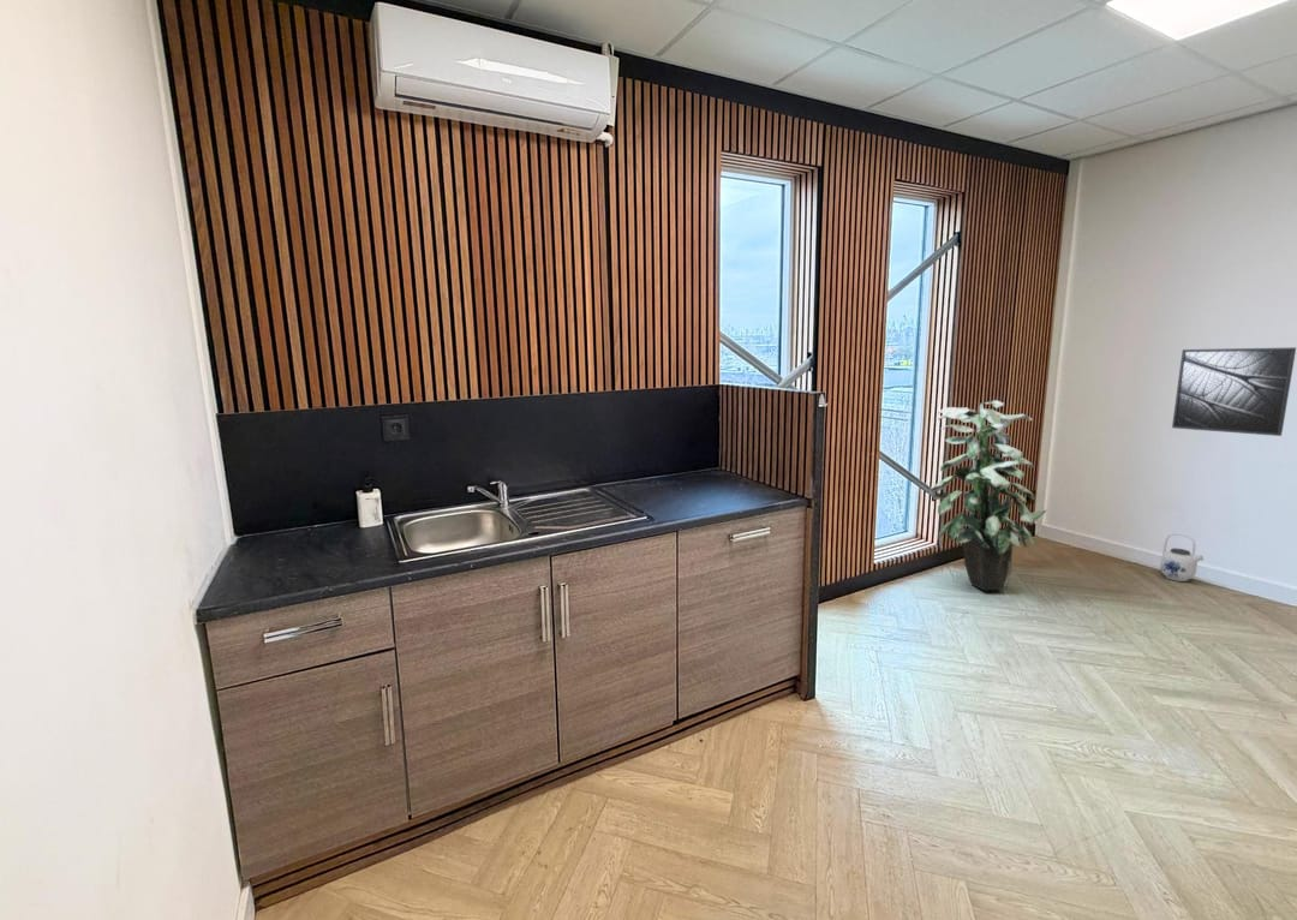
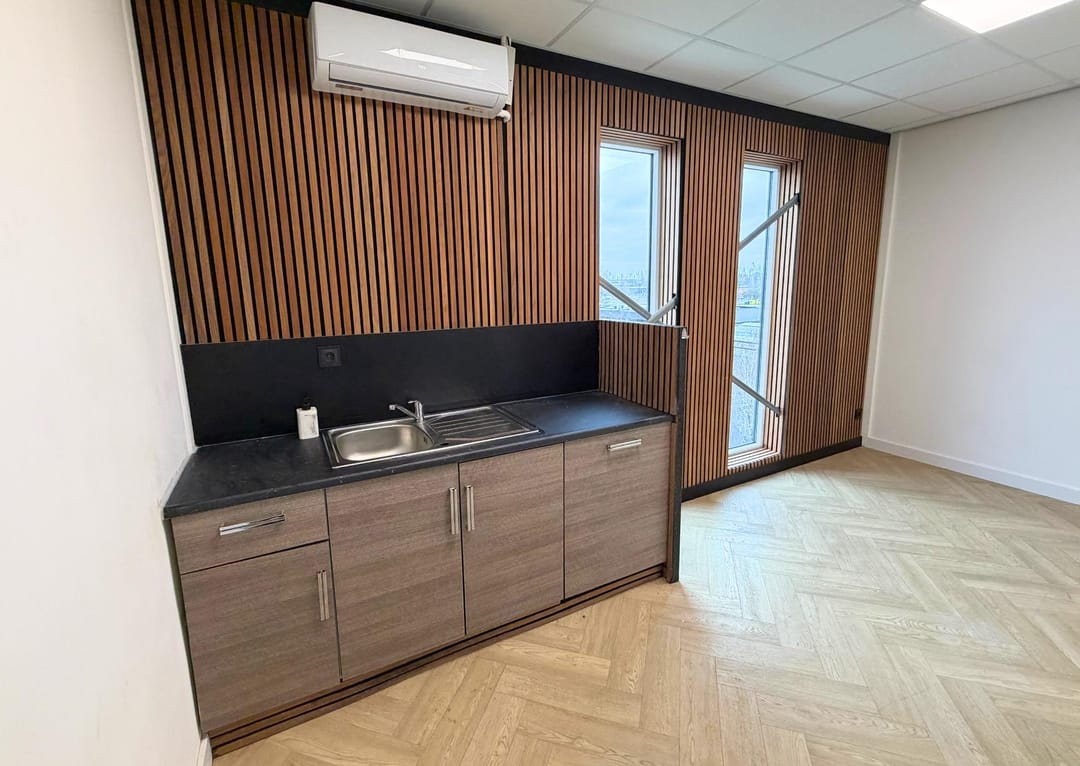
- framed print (1229, 390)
- teapot (1182, 556)
- indoor plant (982, 495)
